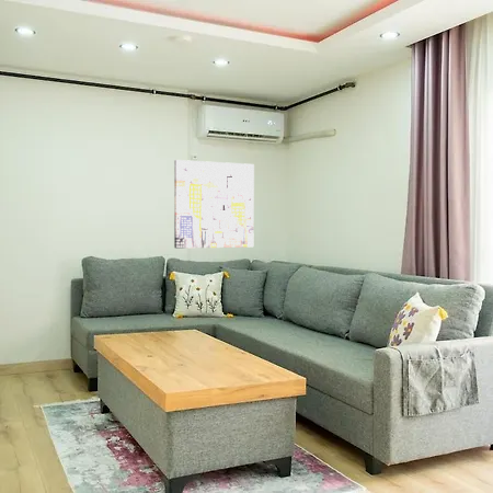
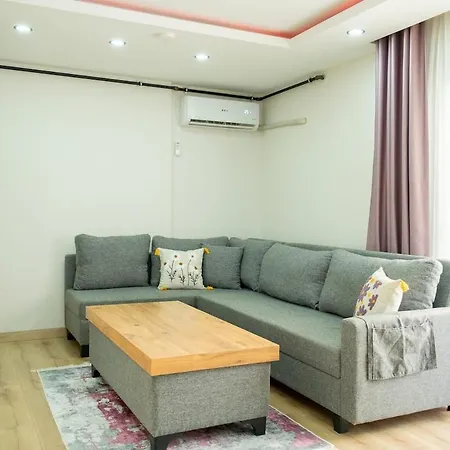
- wall art (215, 205)
